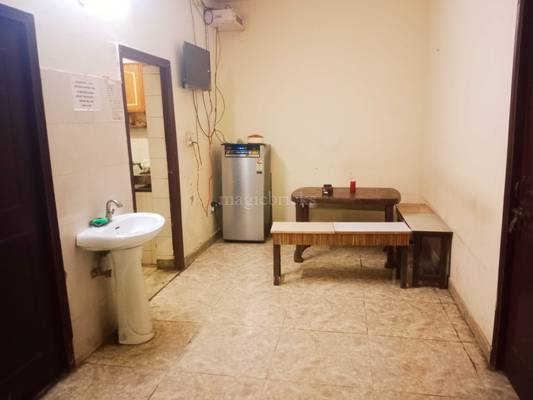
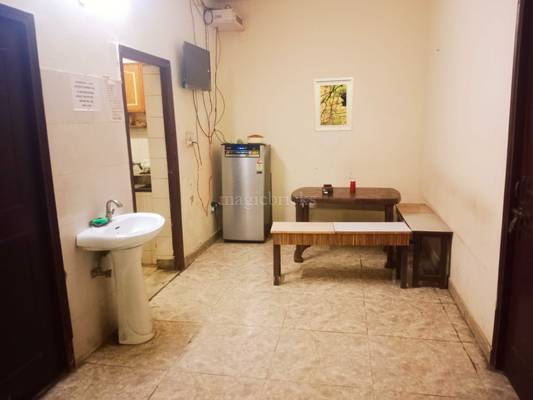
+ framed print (333, 105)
